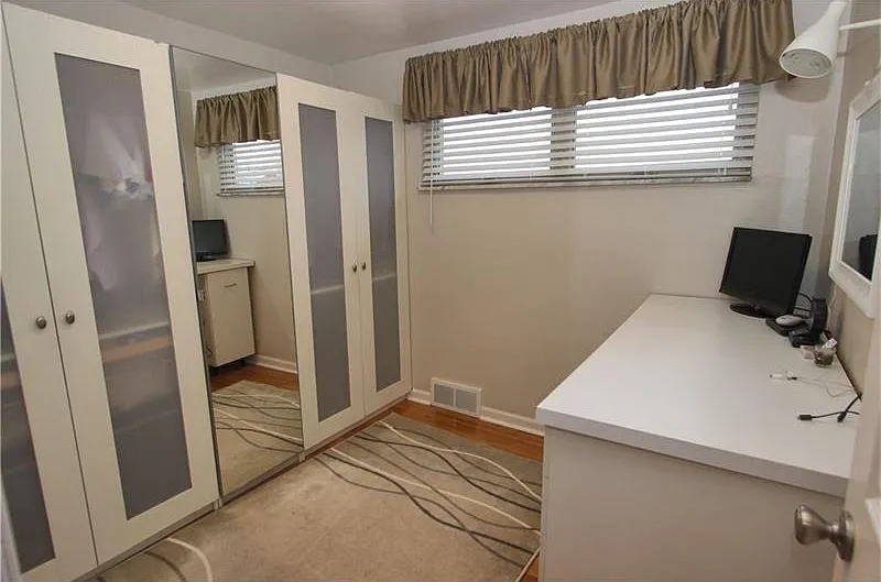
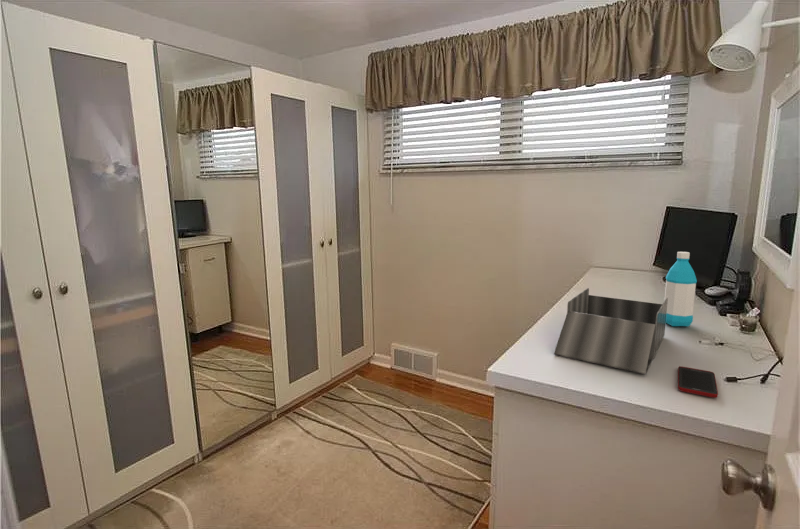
+ water bottle (679, 288)
+ desk organizer (612, 324)
+ cell phone (696, 381)
